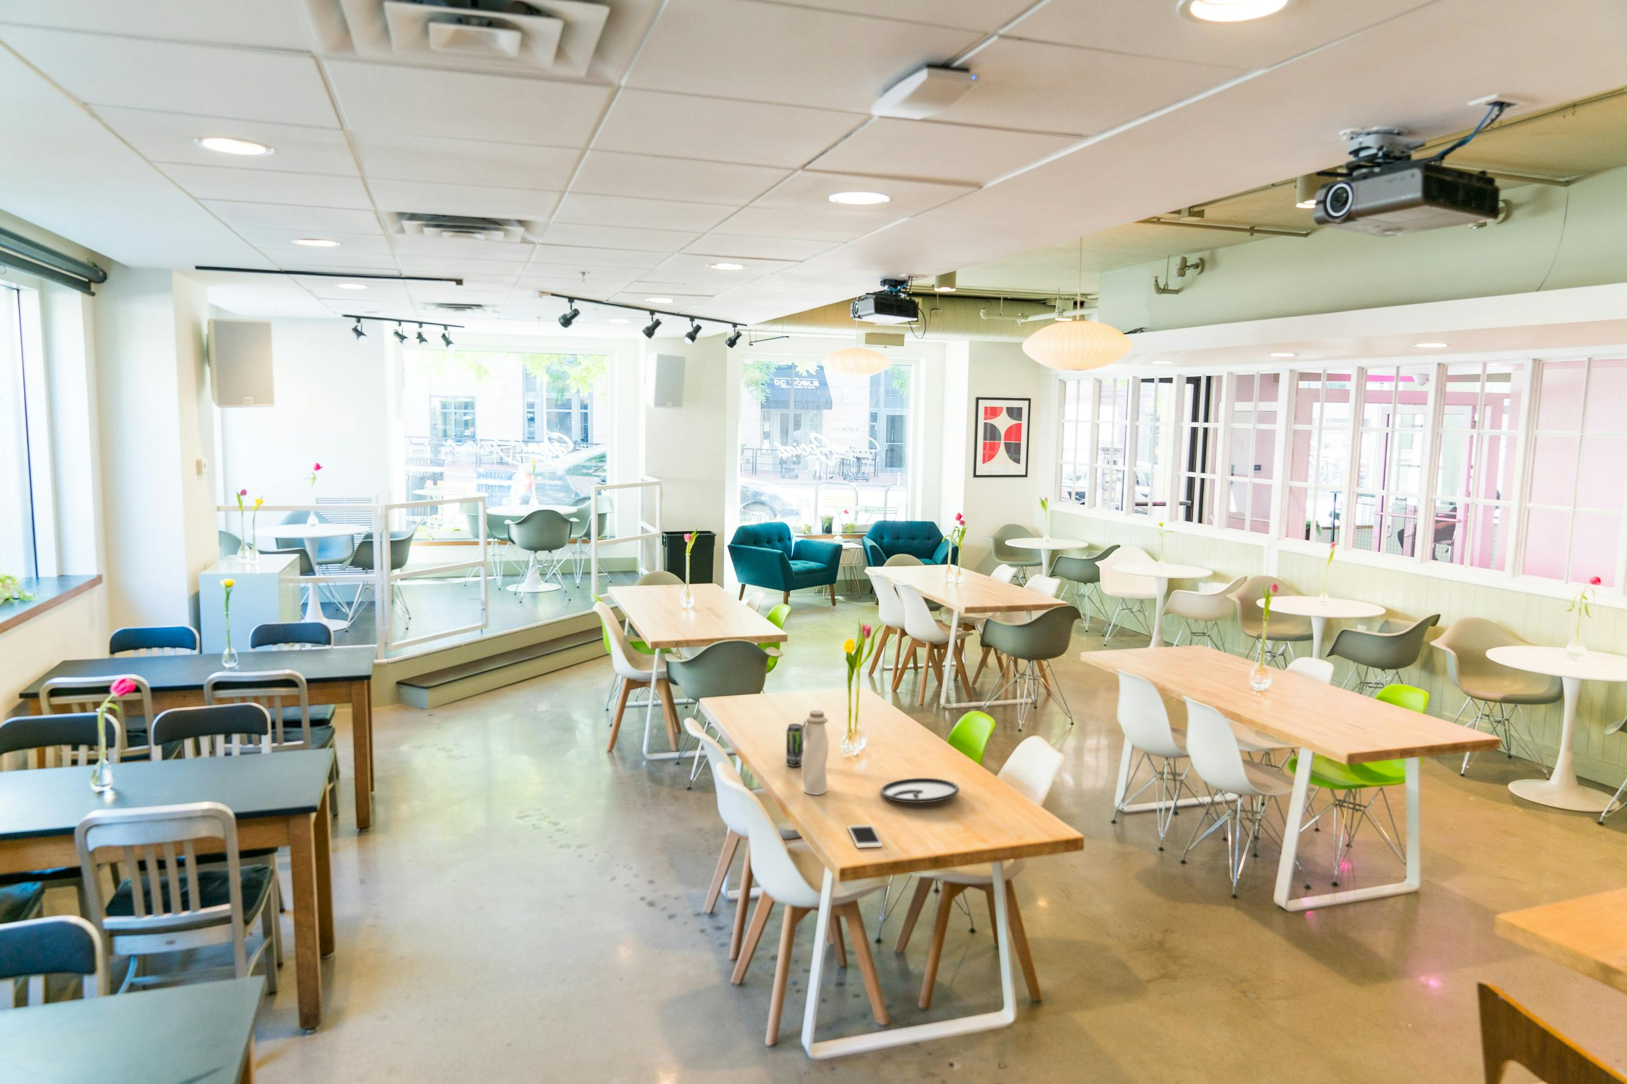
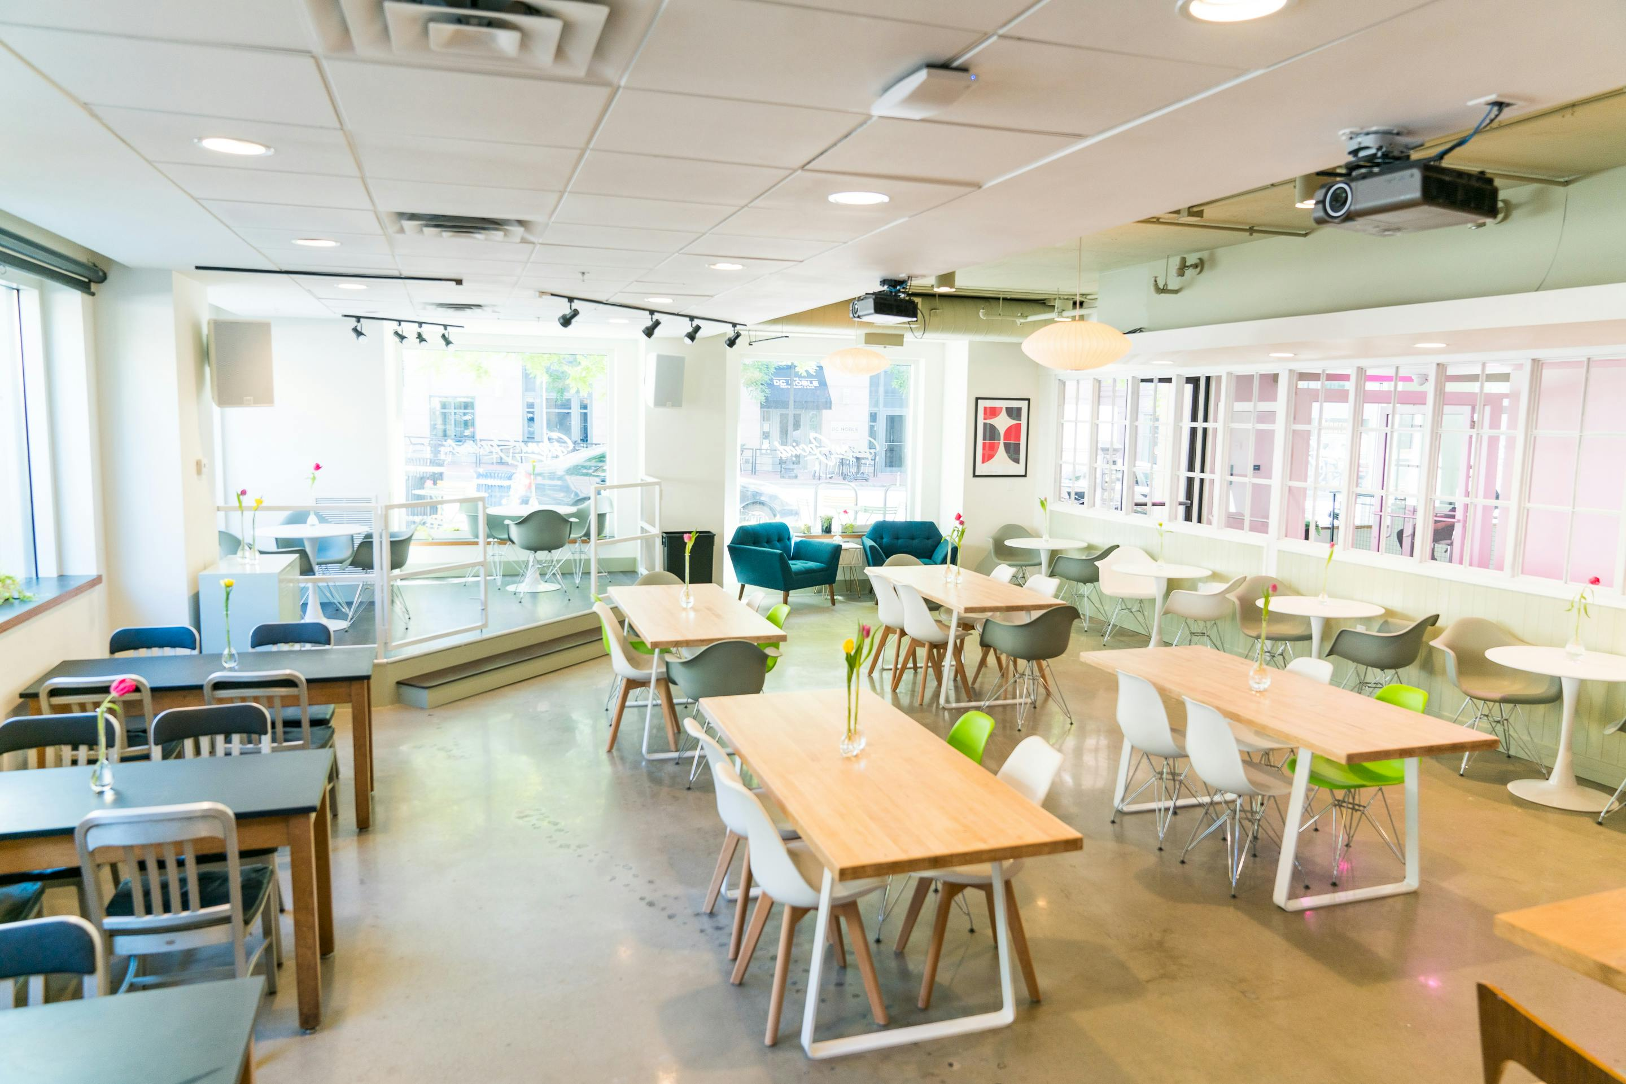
- plate (919, 790)
- cell phone (864, 836)
- water bottle (814, 753)
- beverage can (795, 745)
